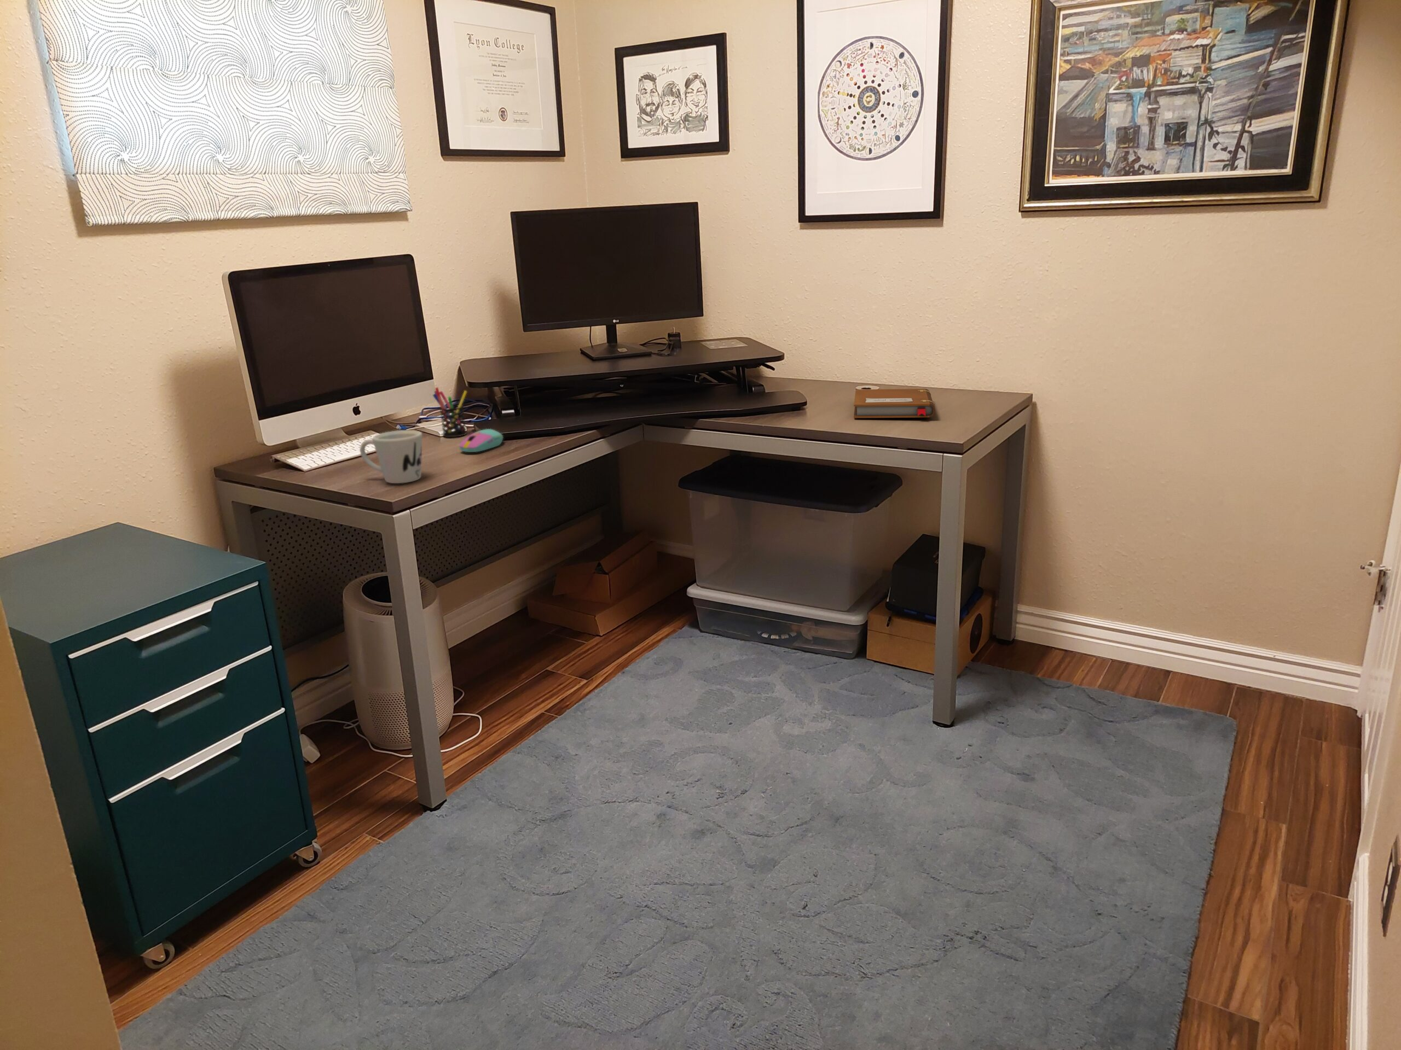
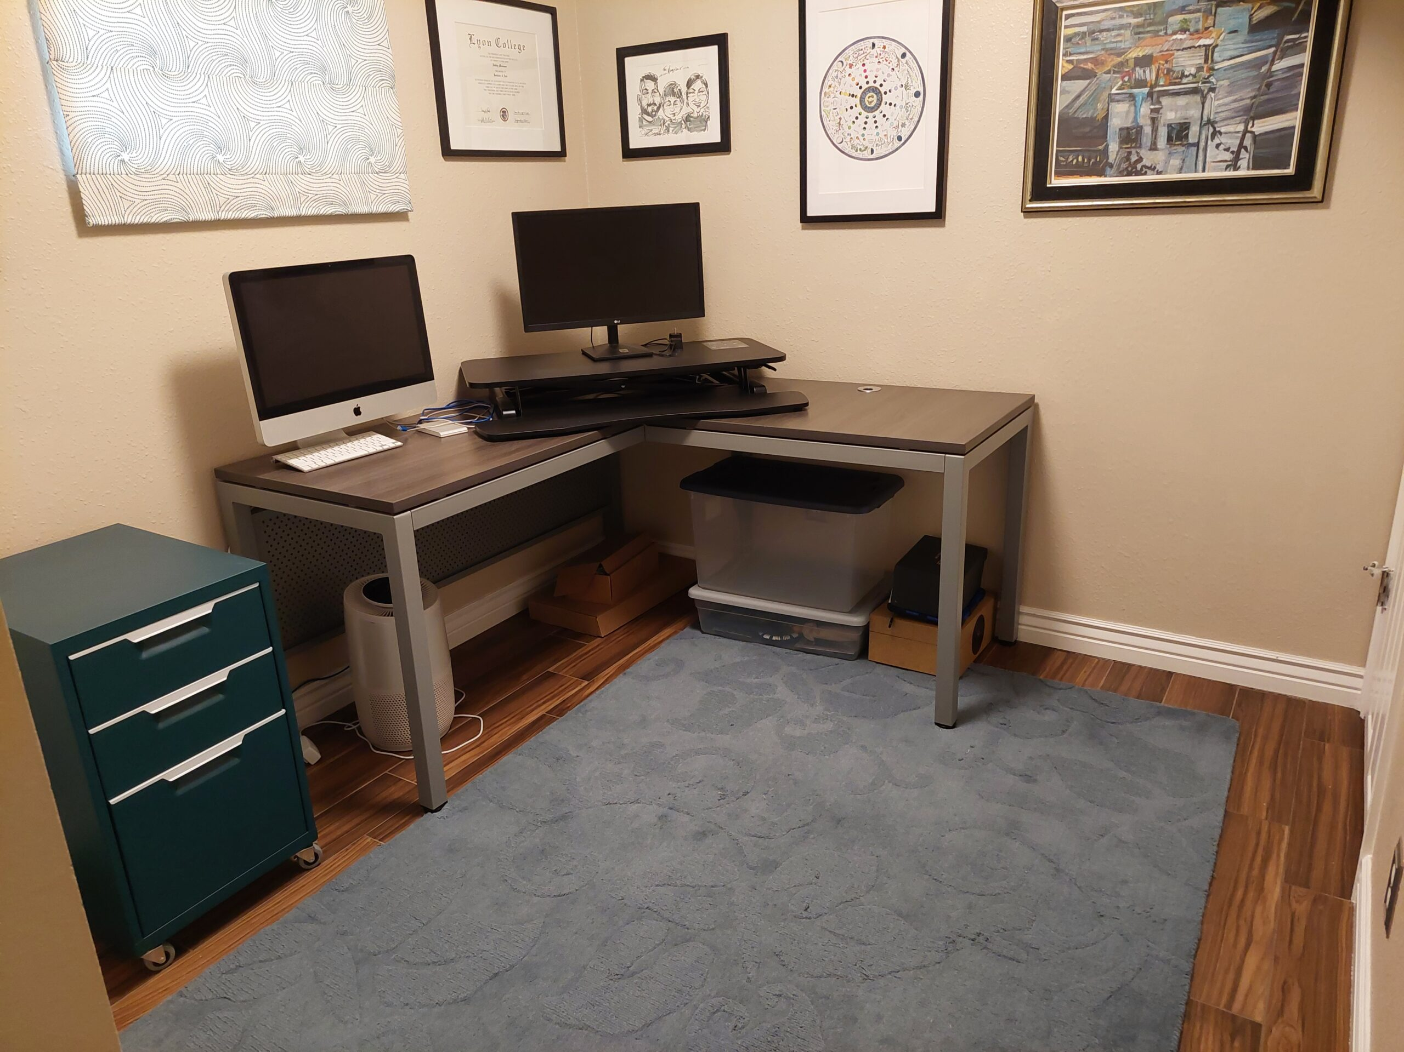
- computer mouse (482, 439)
- notebook (894, 403)
- pen holder (450, 411)
- mug (391, 457)
